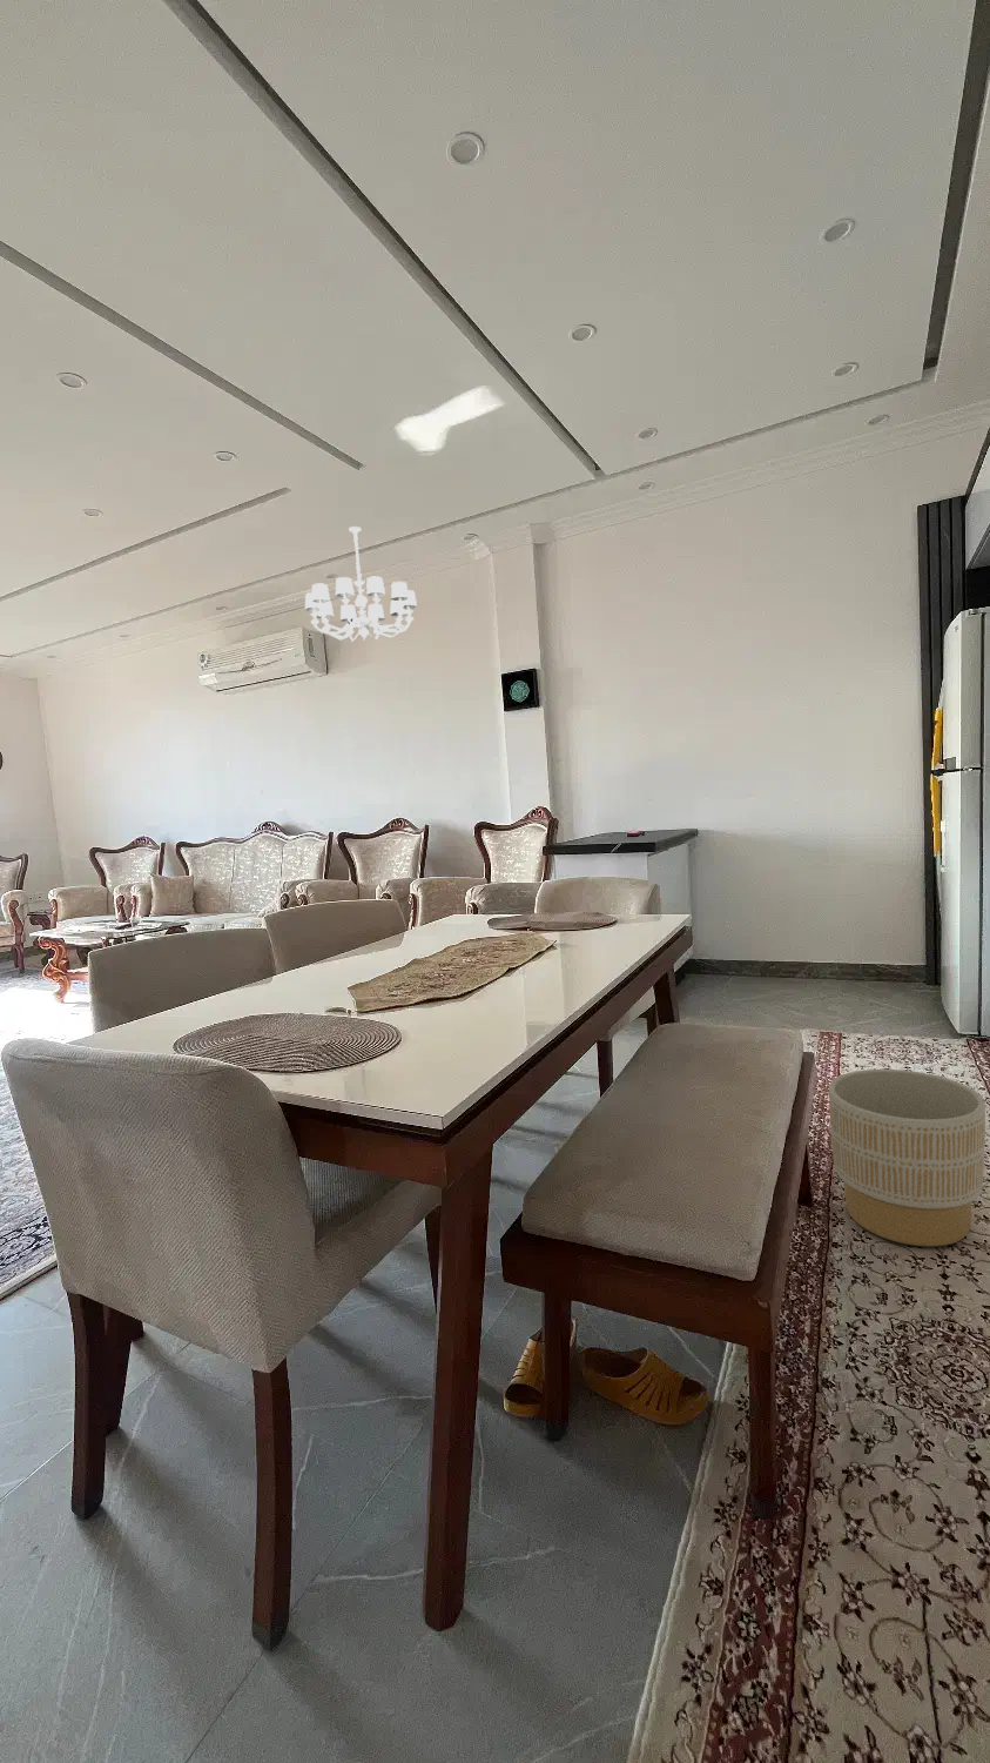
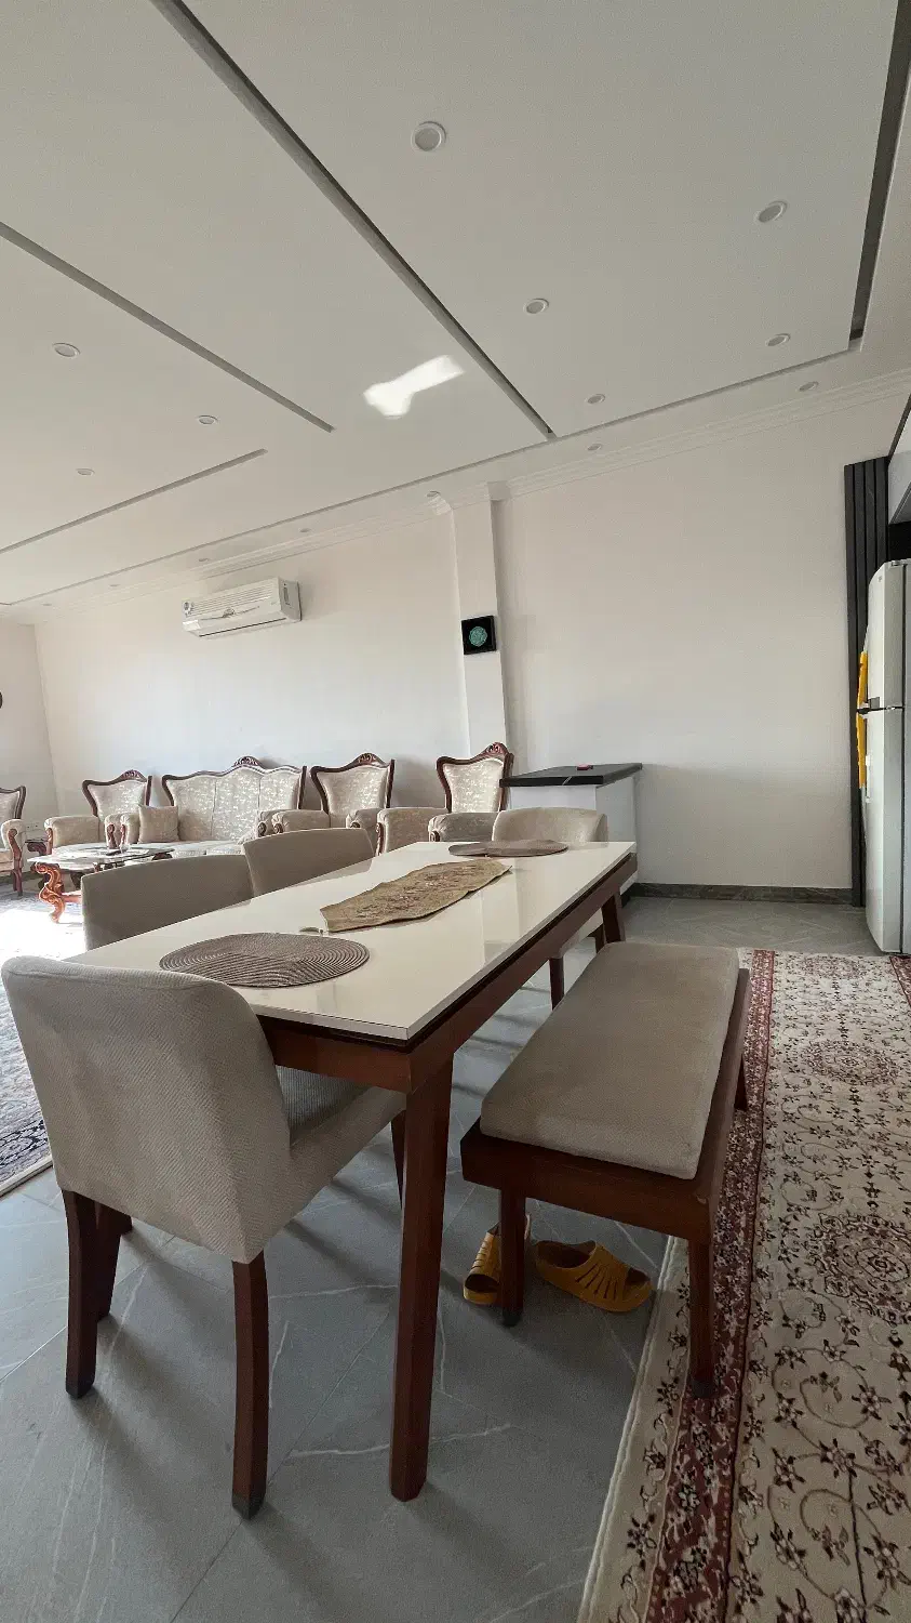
- chandelier (359, 585)
- planter (904, 1154)
